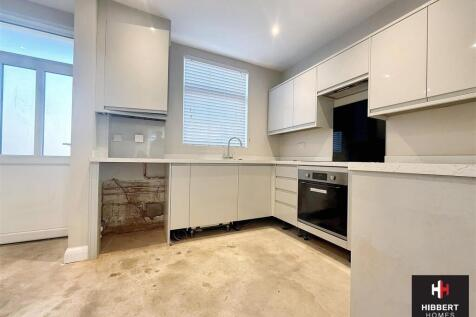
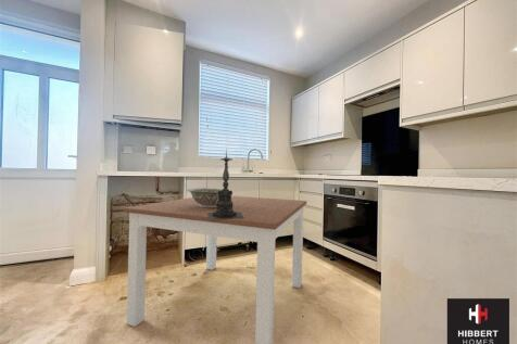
+ dining table (229, 238)
+ candle holder (226, 181)
+ decorative bowl (209, 198)
